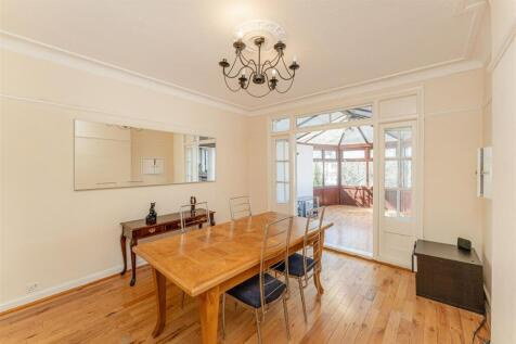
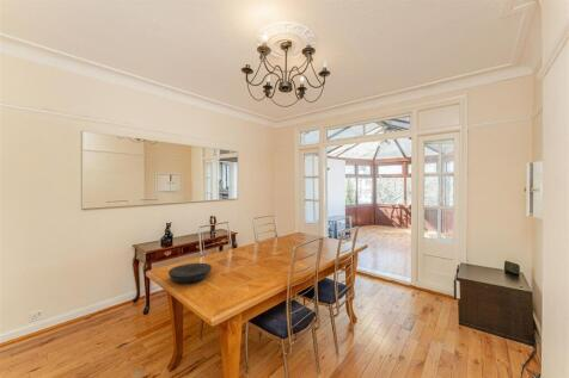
+ plate (190, 273)
